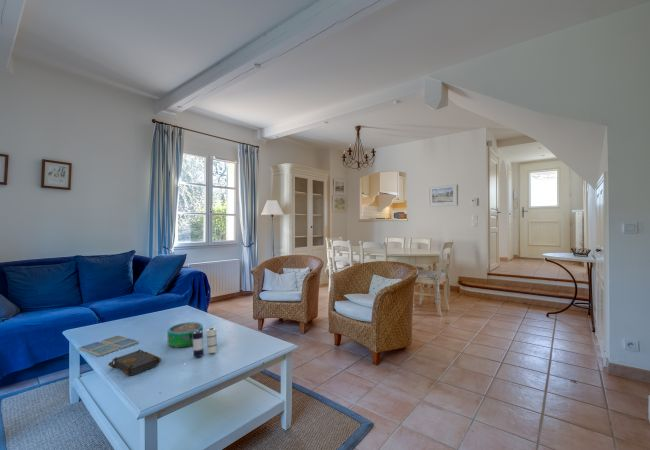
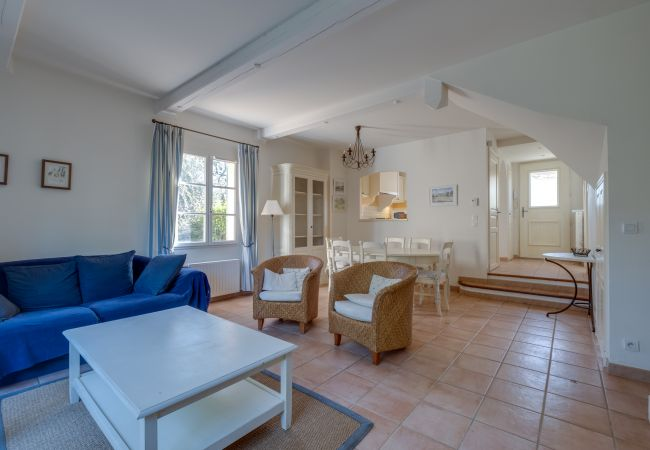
- book (135, 361)
- drink coaster (109, 344)
- decorative bowl (185, 334)
- candle (200, 344)
